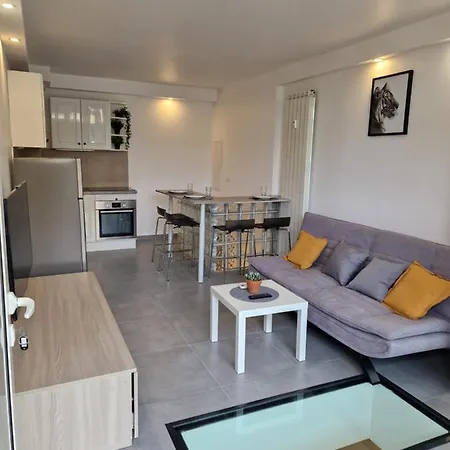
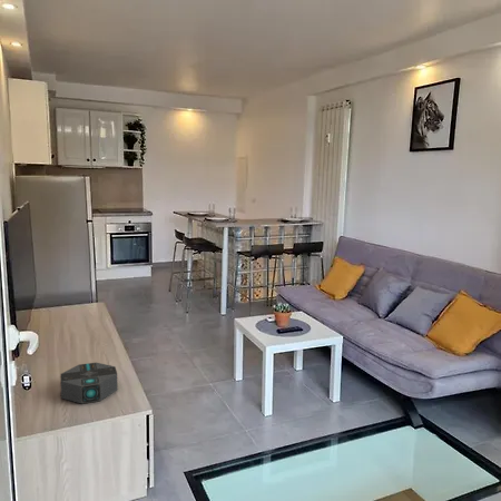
+ speaker (89, 382)
